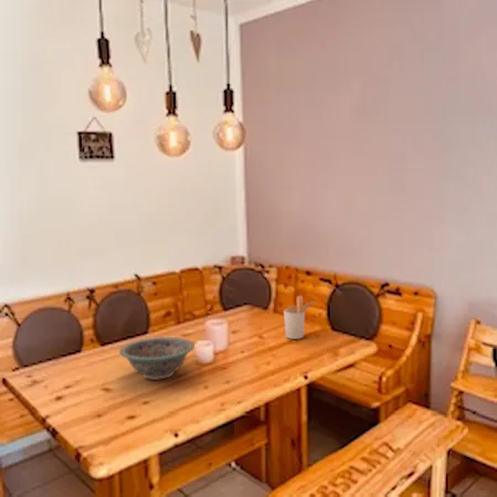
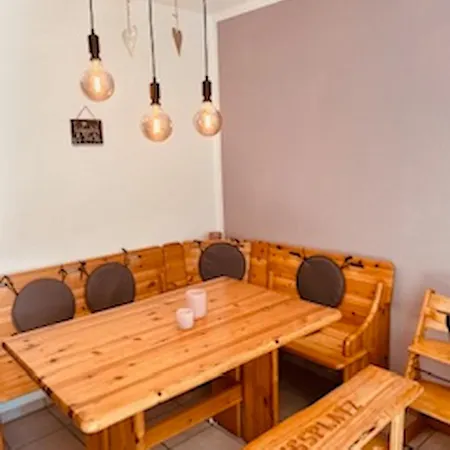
- decorative bowl (157, 360)
- utensil holder (299, 317)
